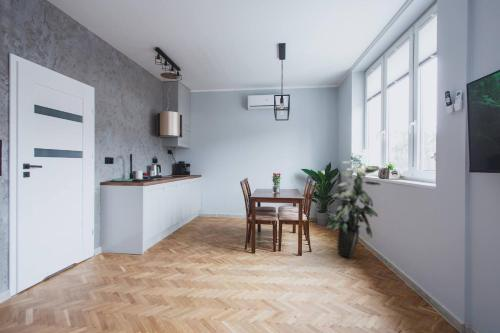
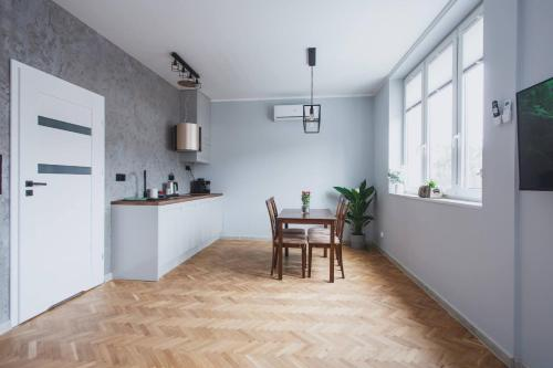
- indoor plant (351, 208)
